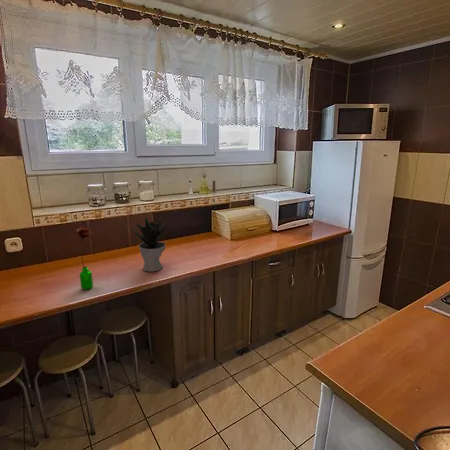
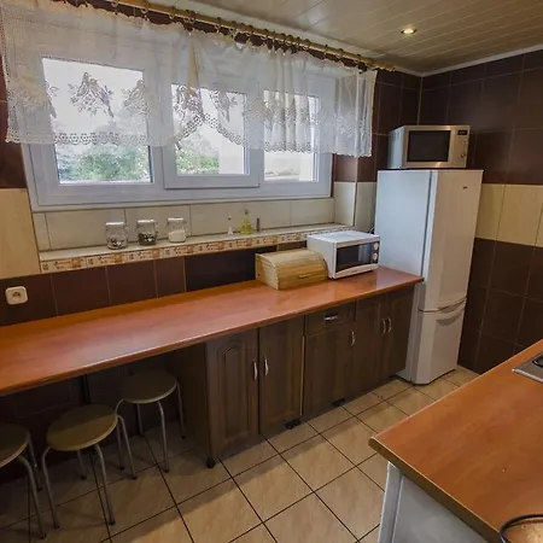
- flower (82, 260)
- potted plant (150, 241)
